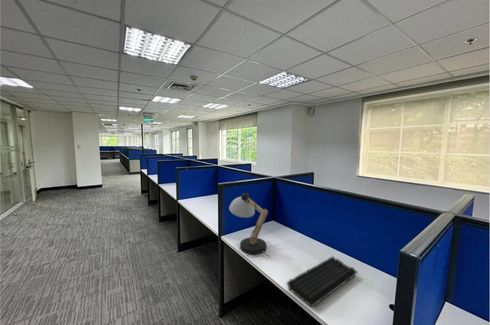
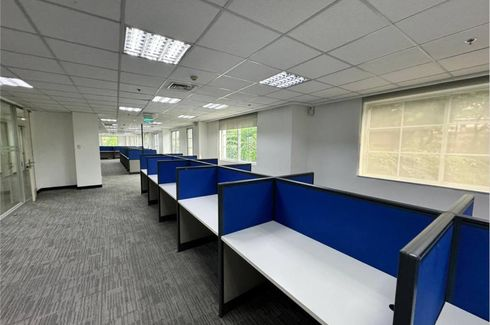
- desk lamp (250, 216)
- keyboard (323, 277)
